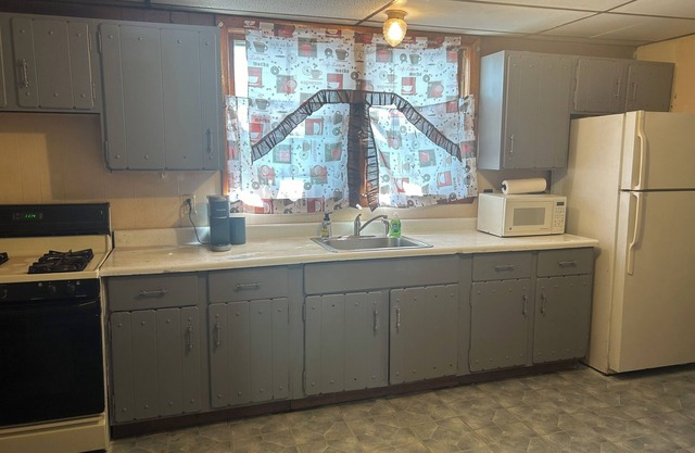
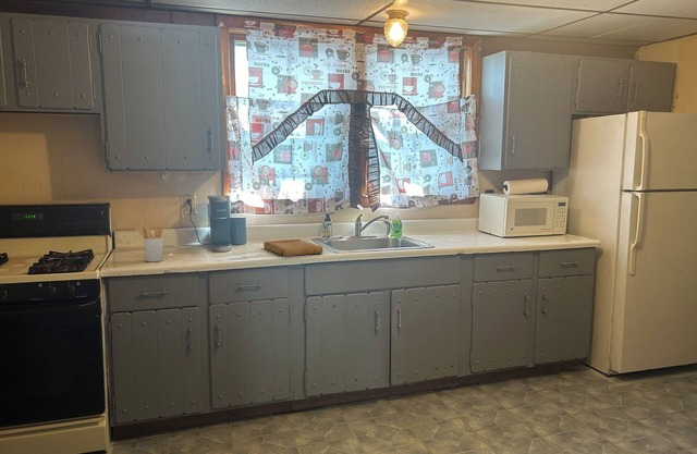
+ utensil holder (149, 243)
+ cutting board (292, 247)
